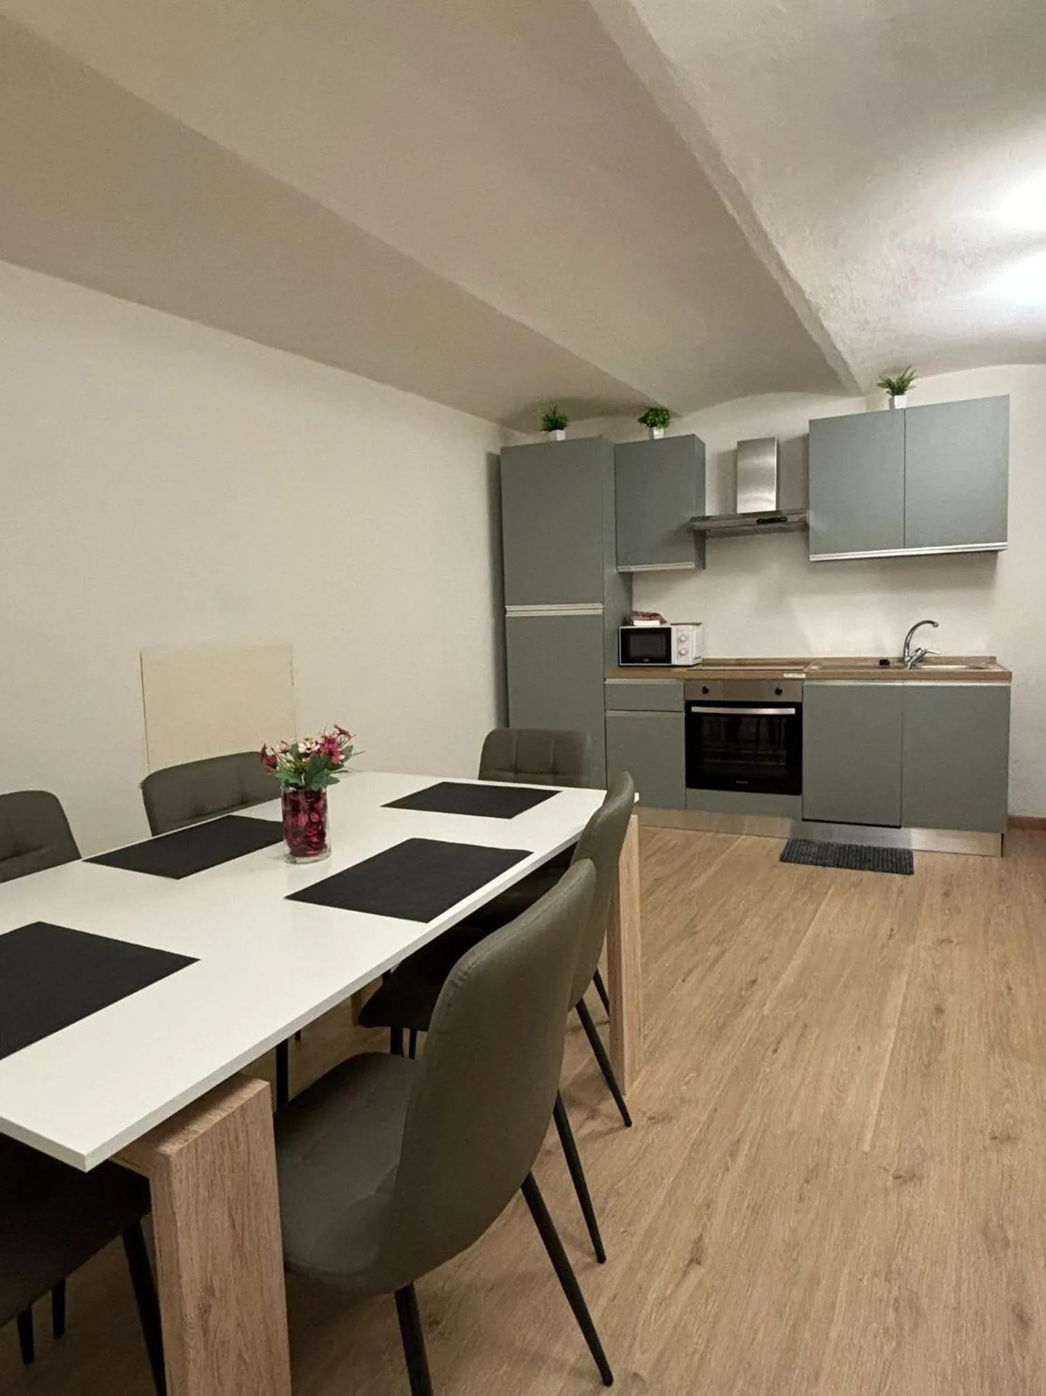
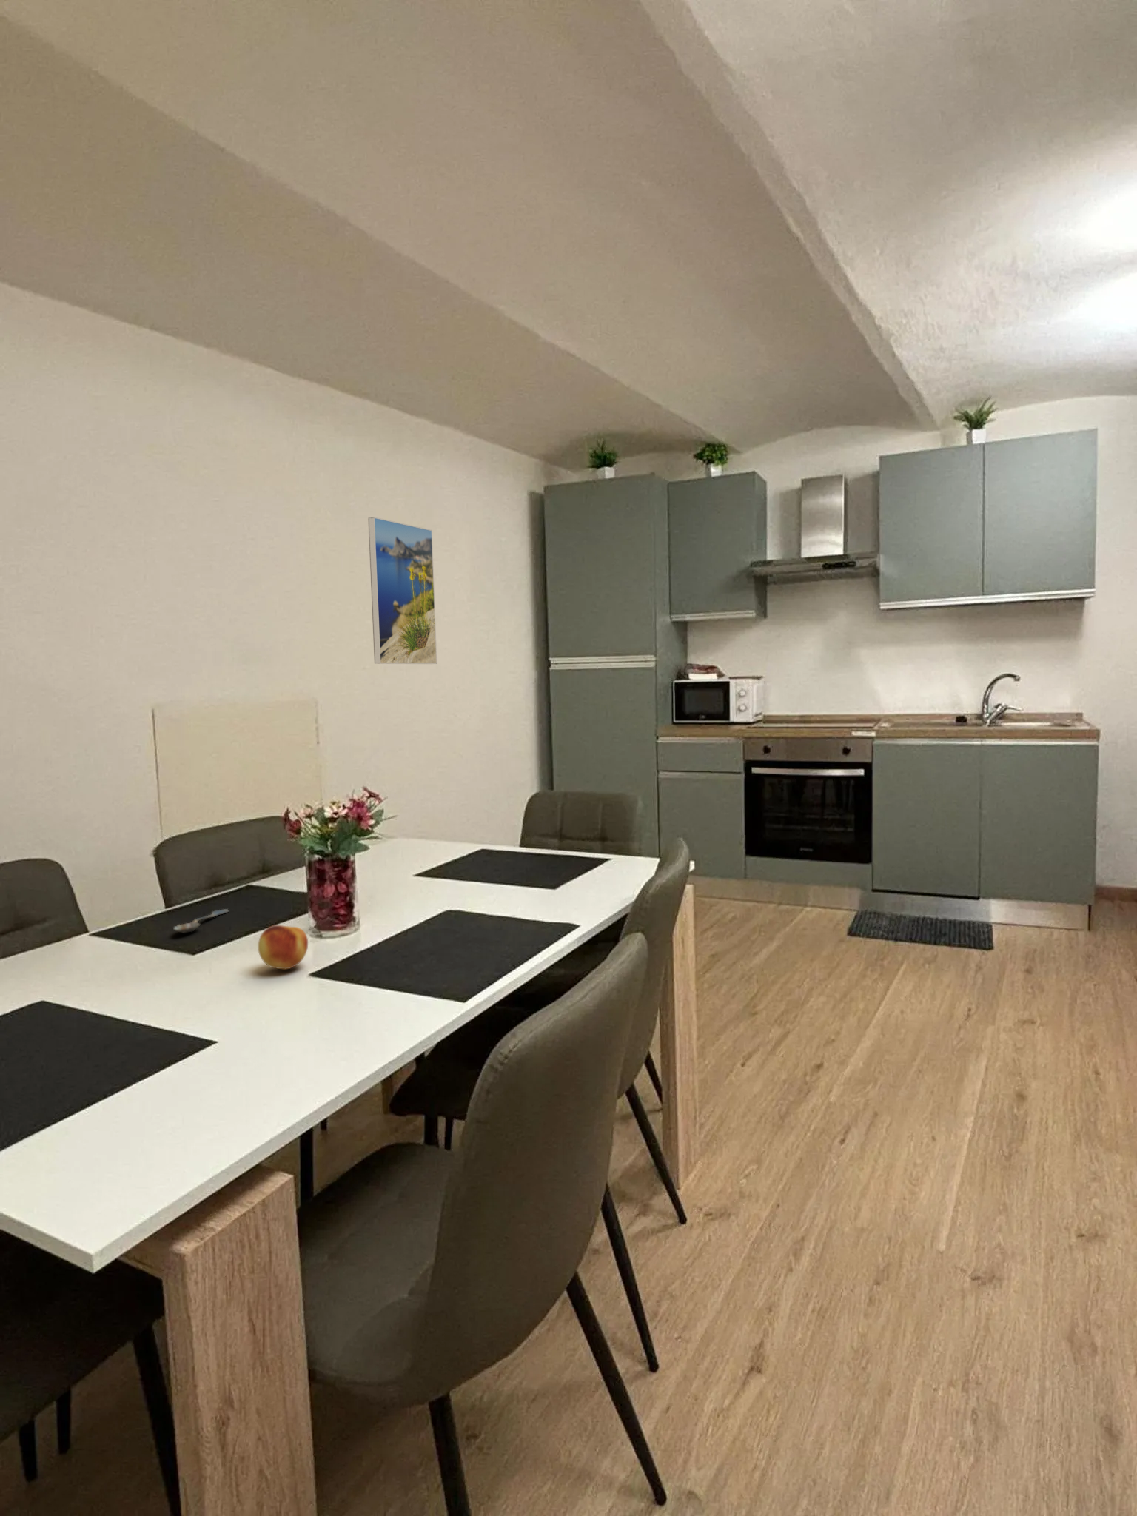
+ spoon (203, 918)
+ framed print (404, 594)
+ fruit (283, 947)
